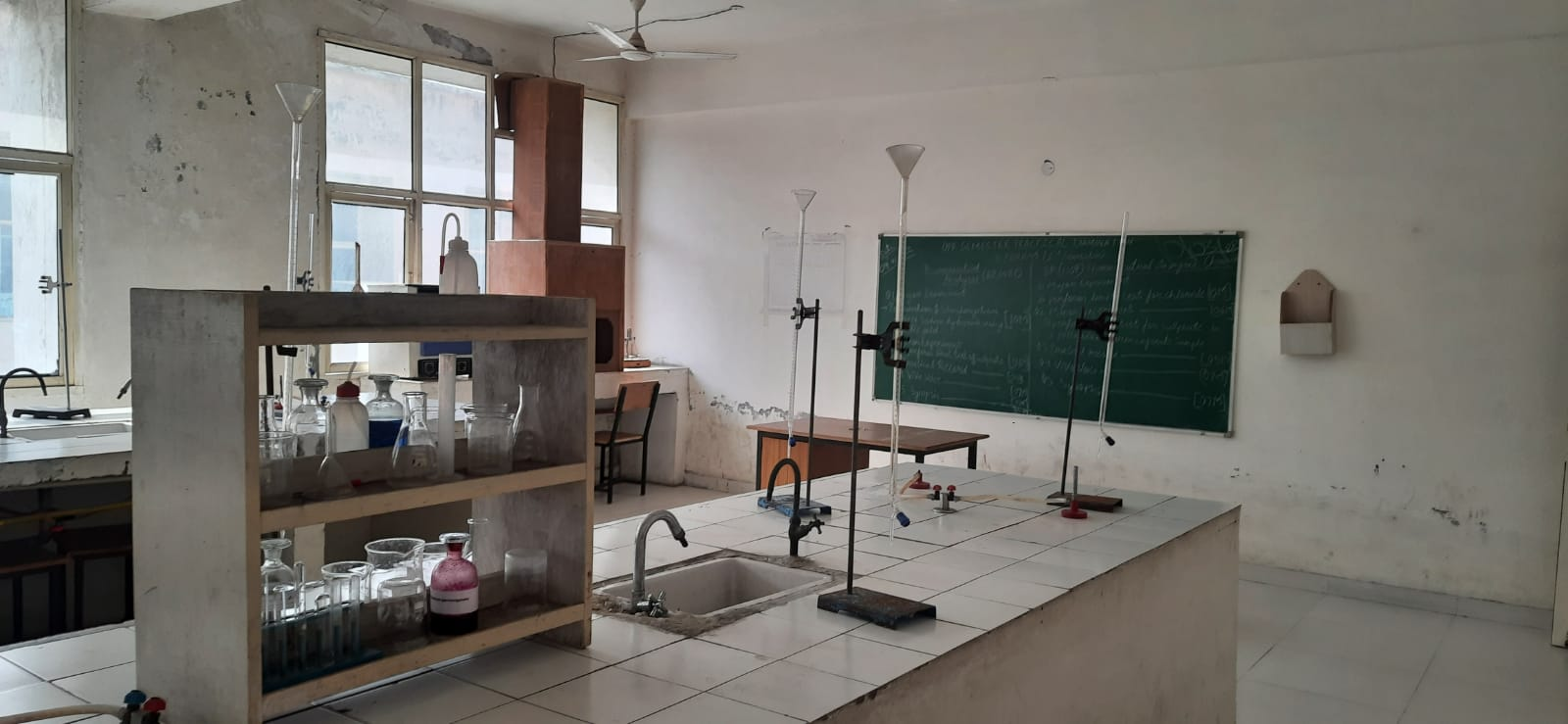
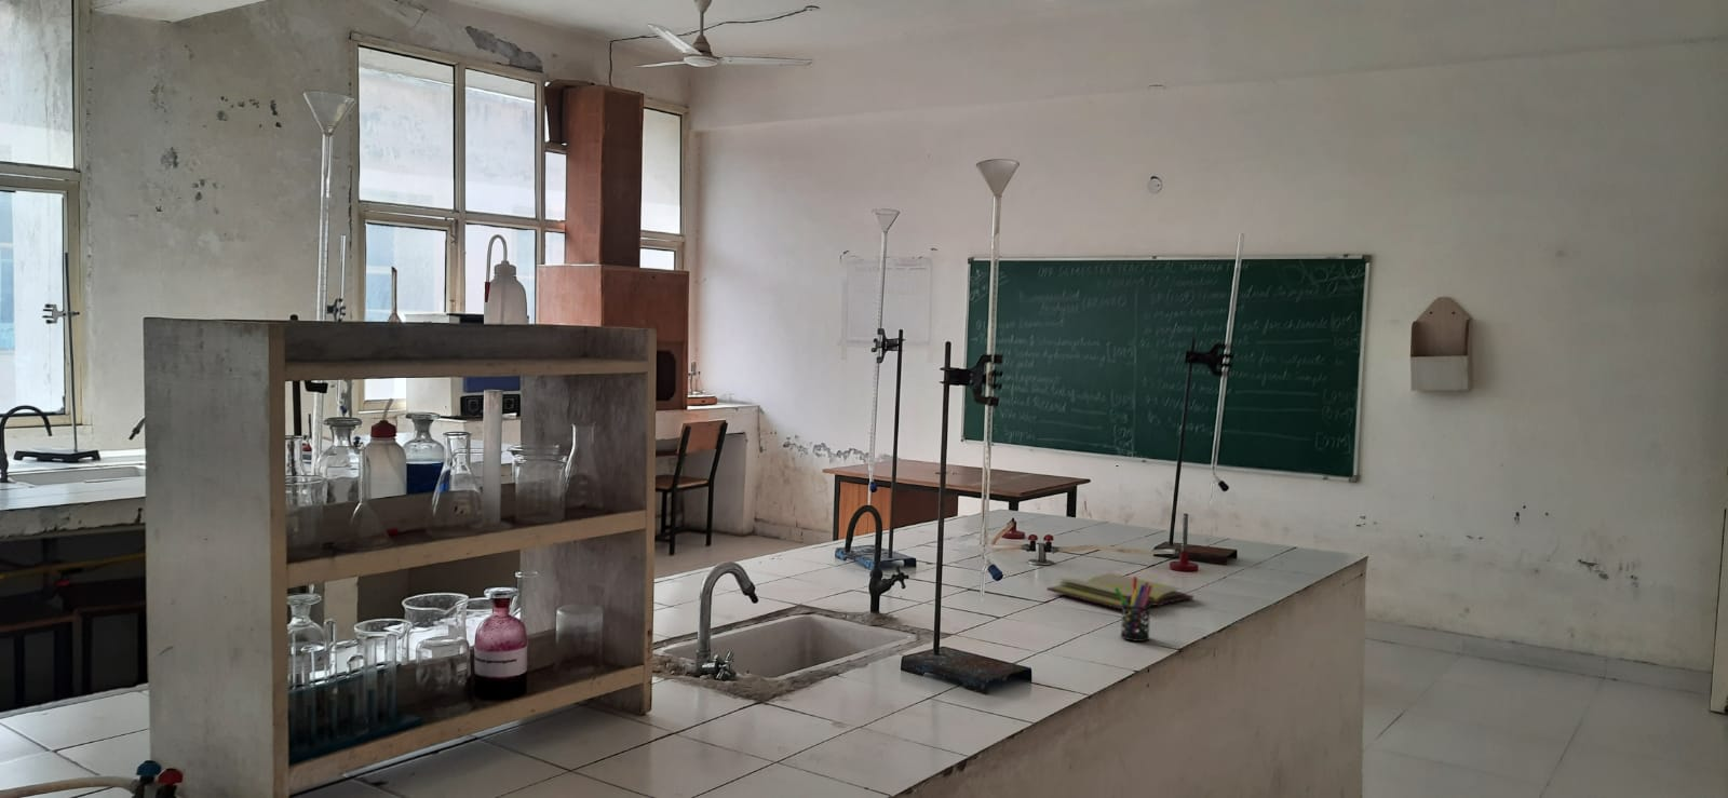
+ pen holder (1132, 608)
+ diary (1119, 589)
